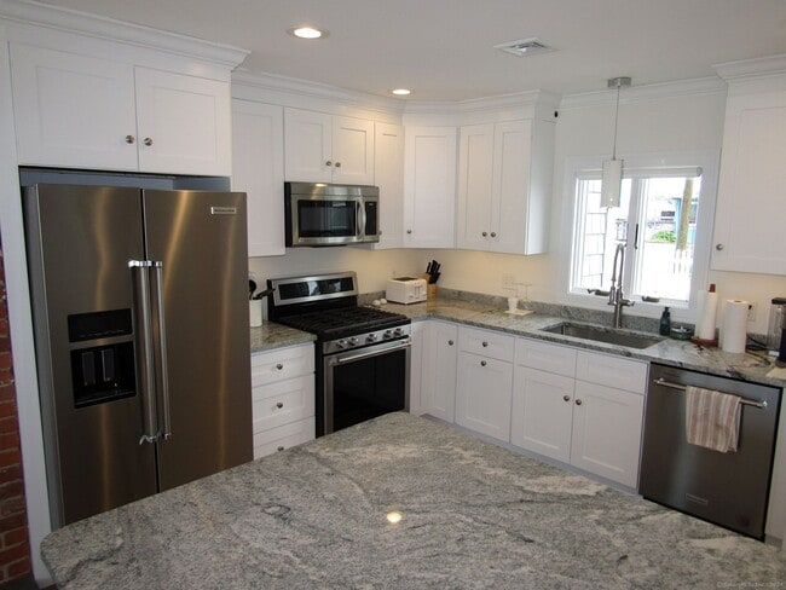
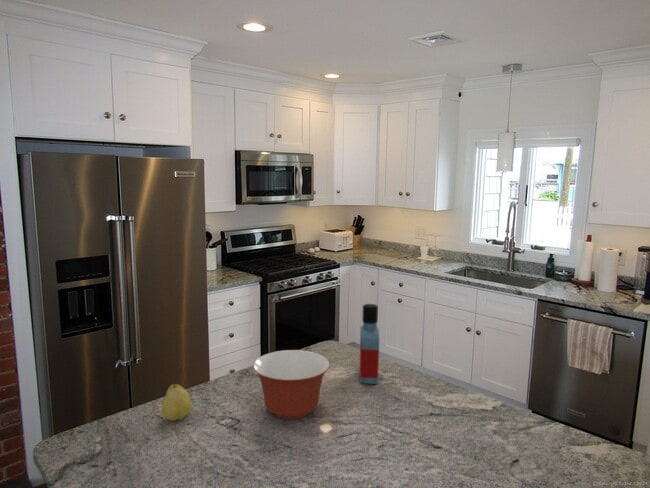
+ bottle (369, 341)
+ mixing bowl (291, 386)
+ fruit (175, 399)
